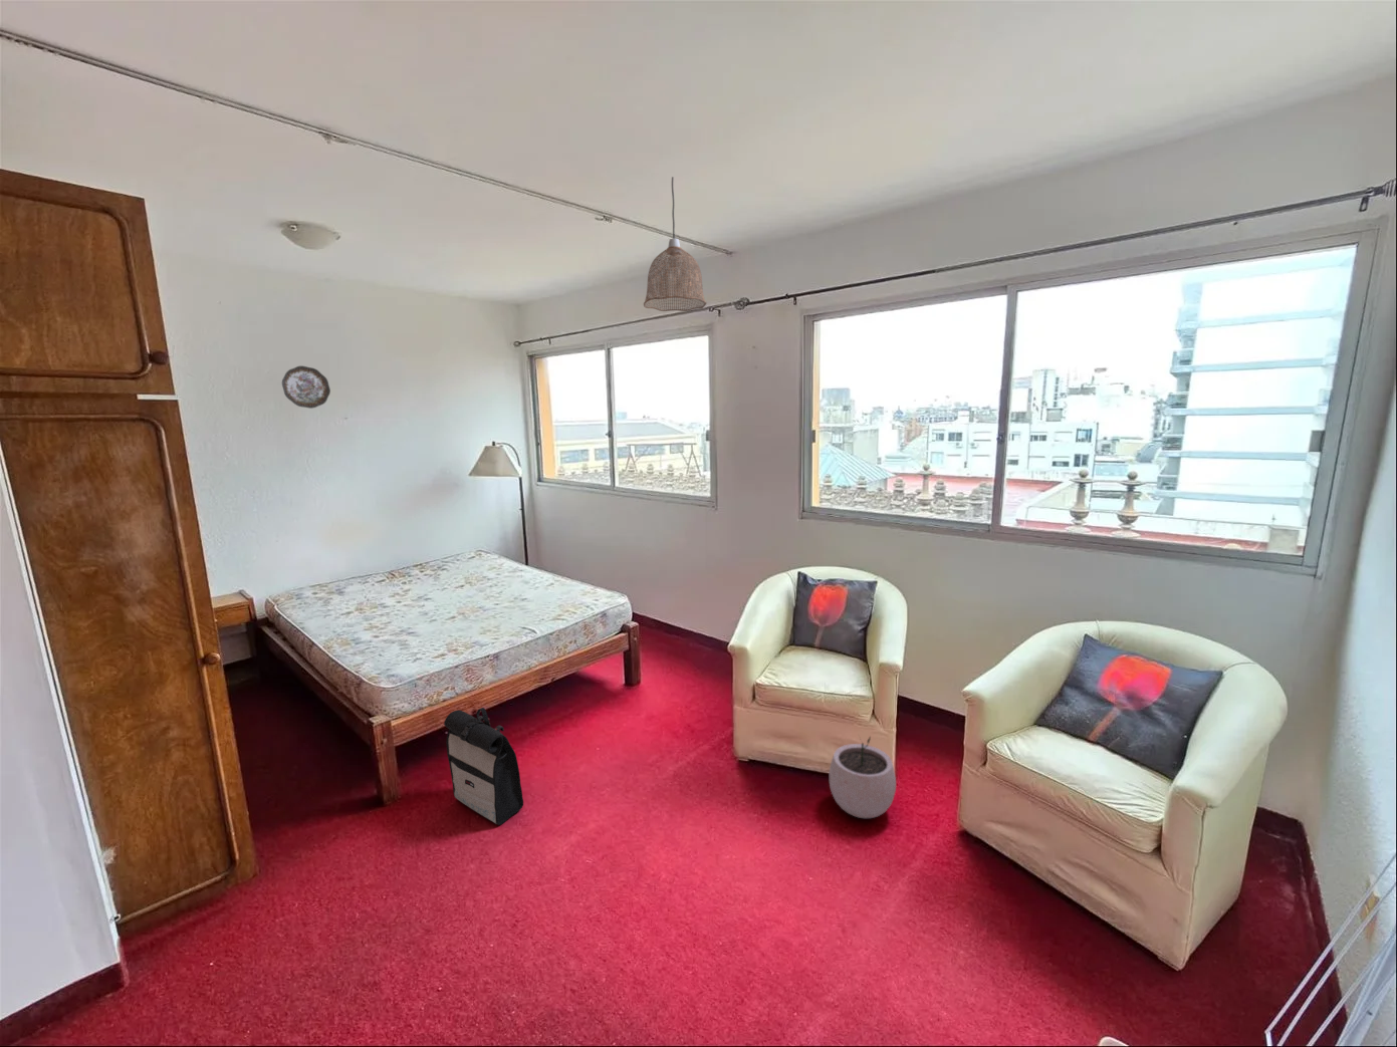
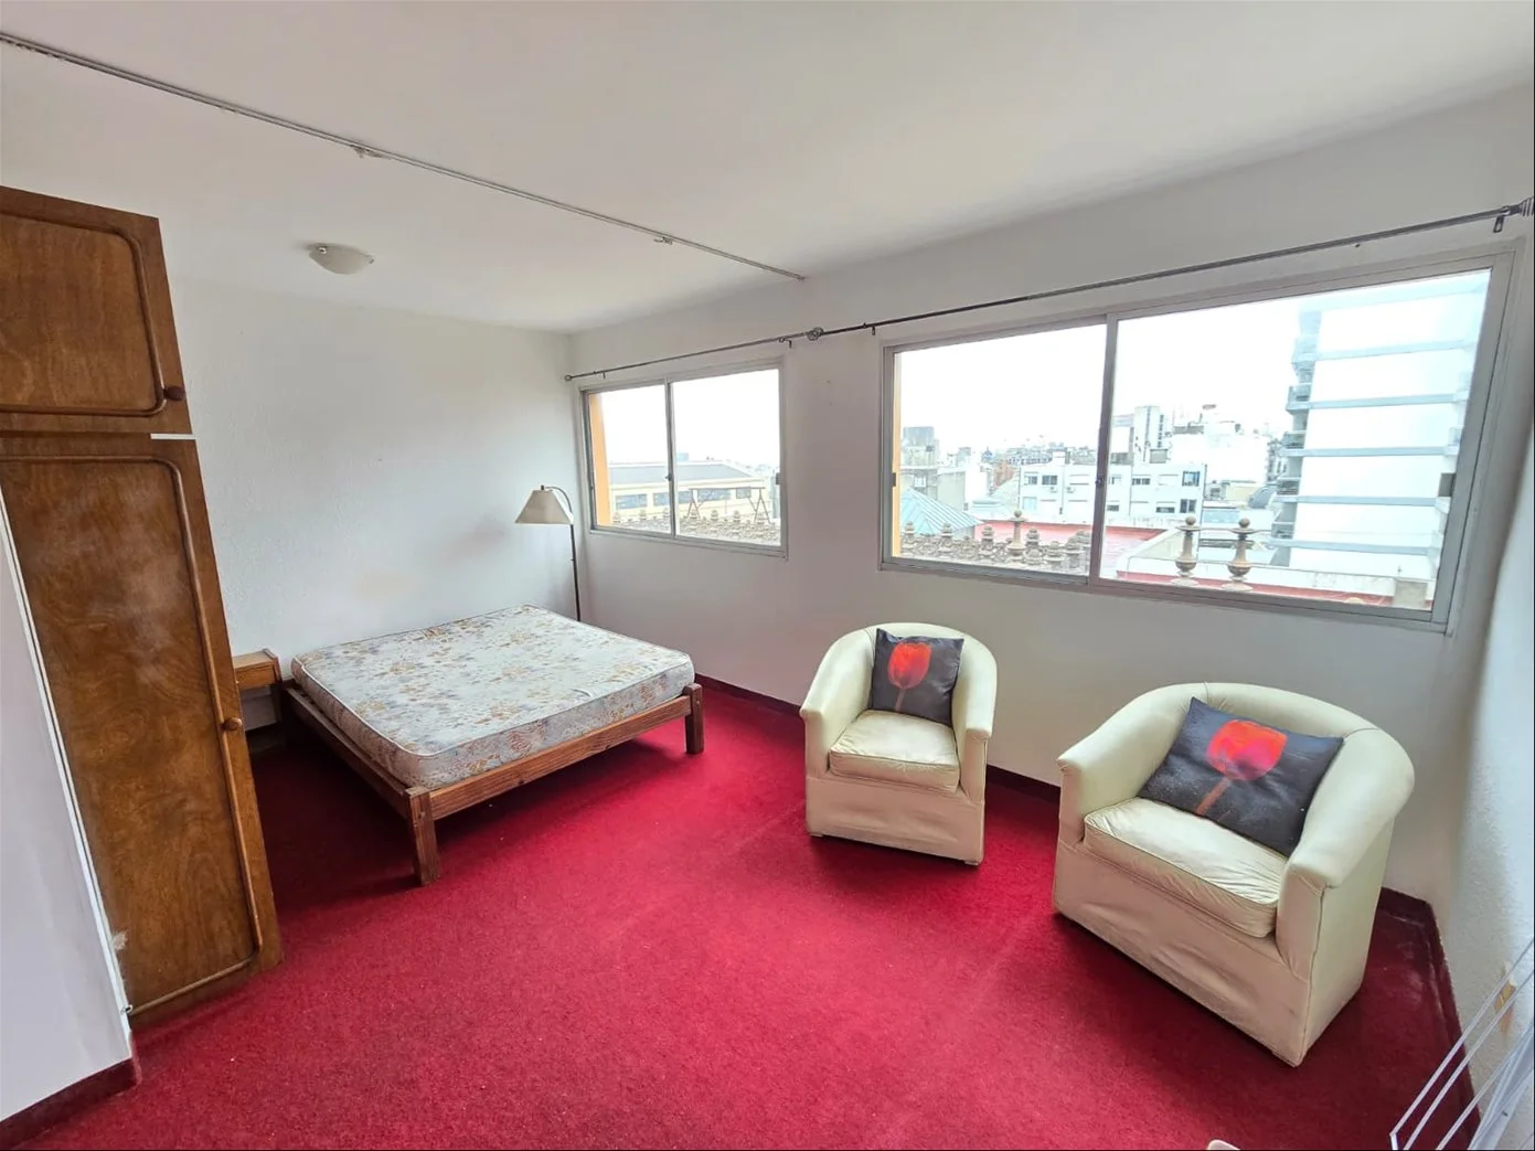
- backpack (482, 758)
- pendant lamp (673, 242)
- plant pot (861, 773)
- decorative plate (306, 386)
